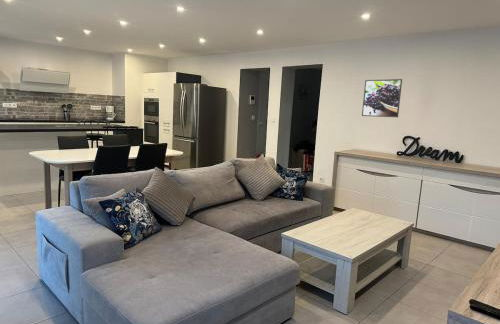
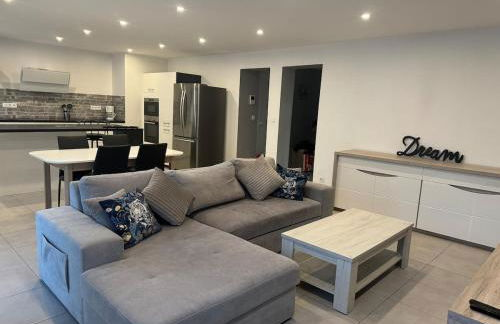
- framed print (381, 98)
